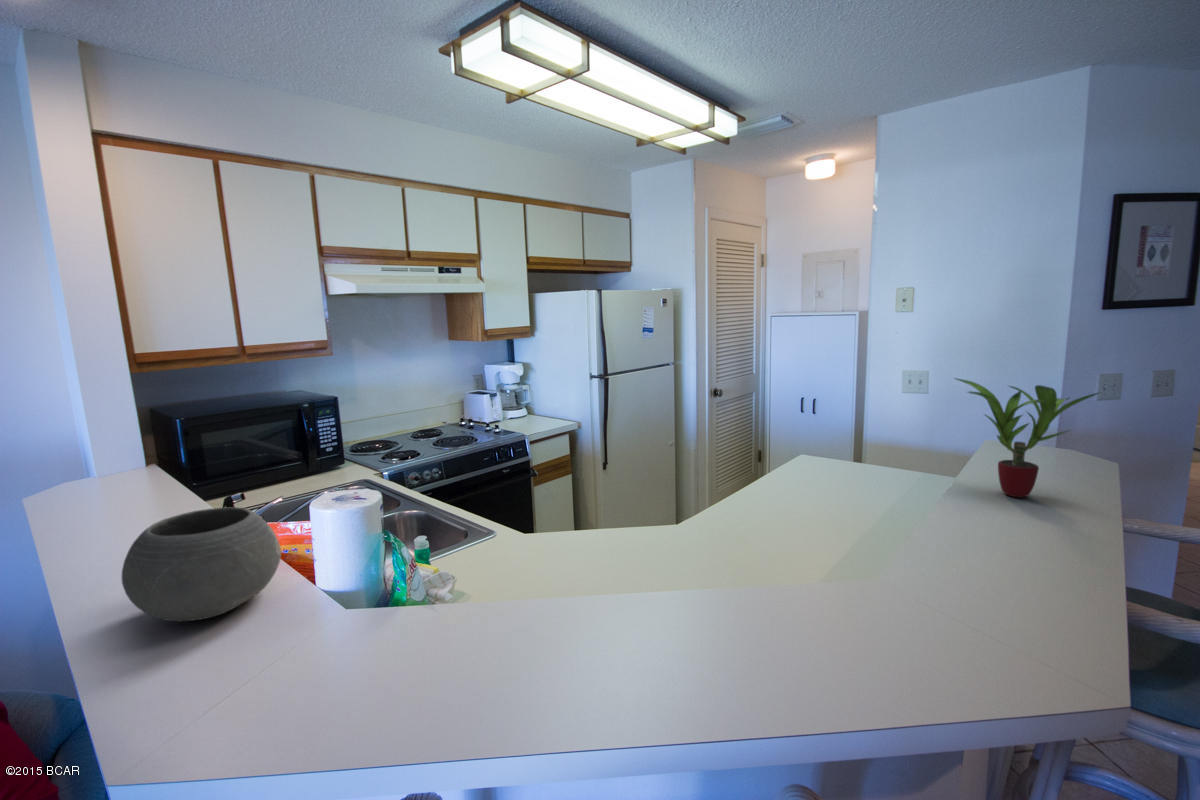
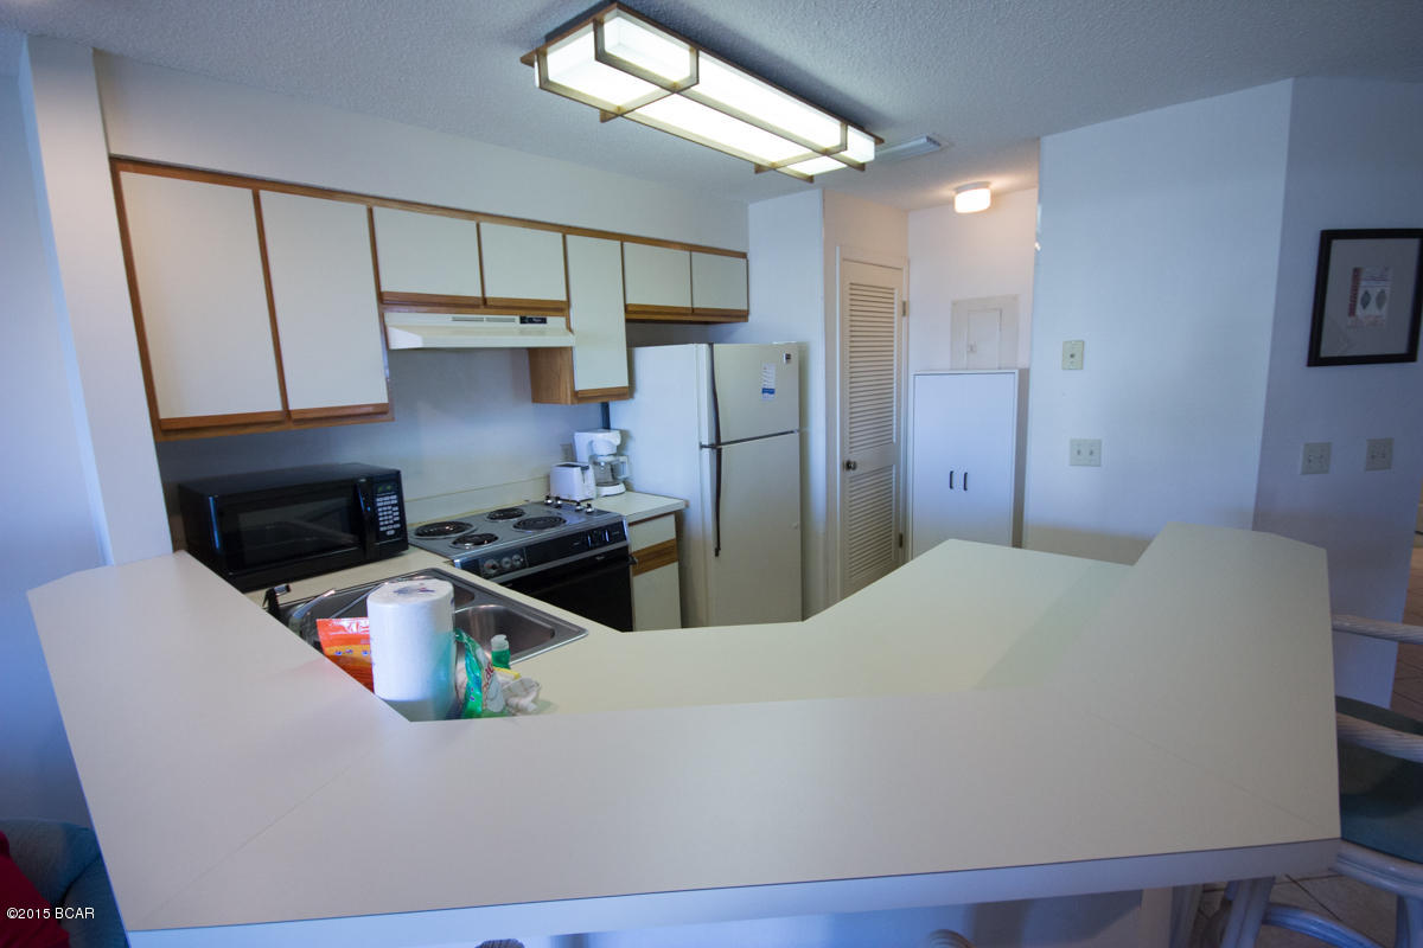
- potted plant (1010, 436)
- bowl (206, 563)
